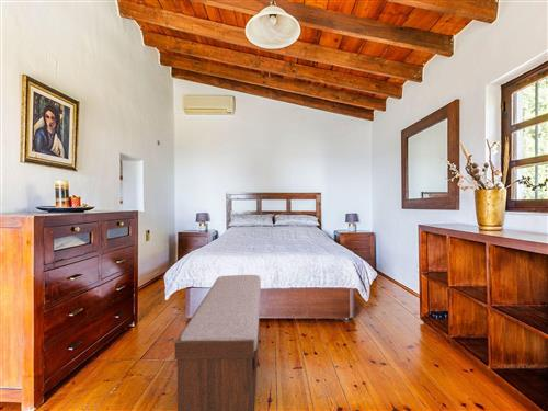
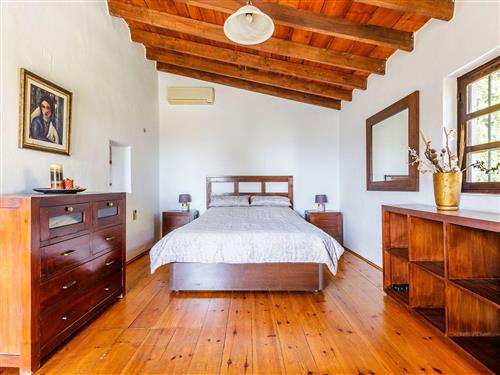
- bench (231, 329)
